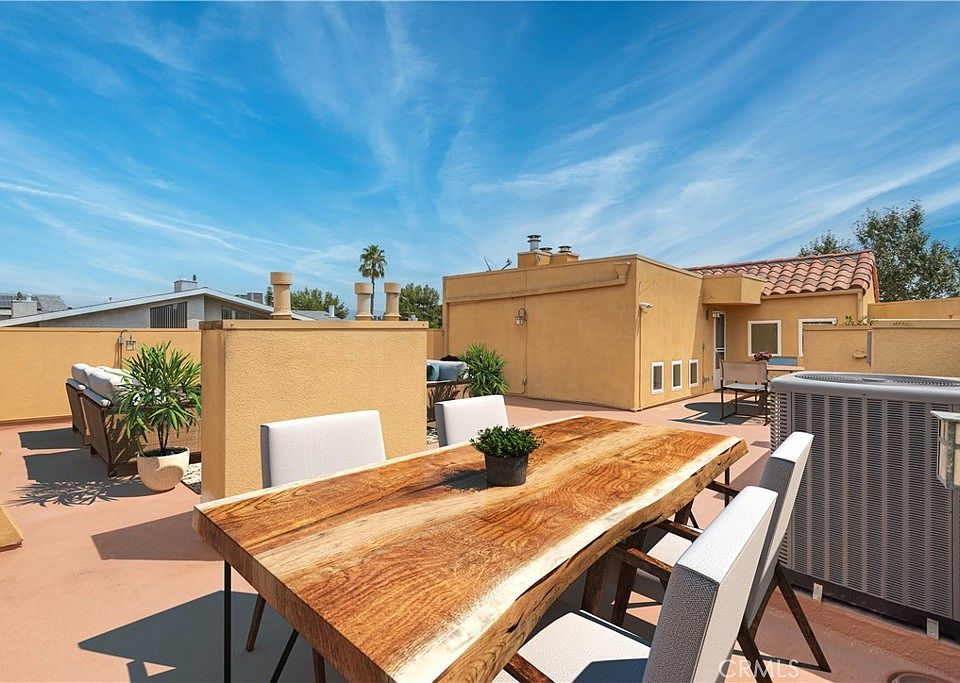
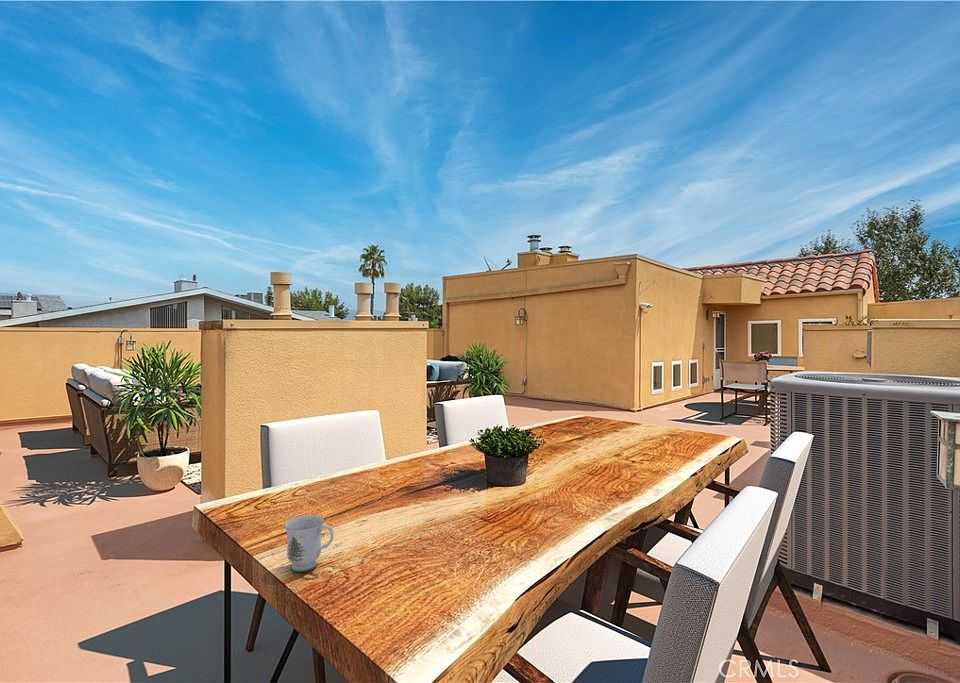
+ mug (310, 545)
